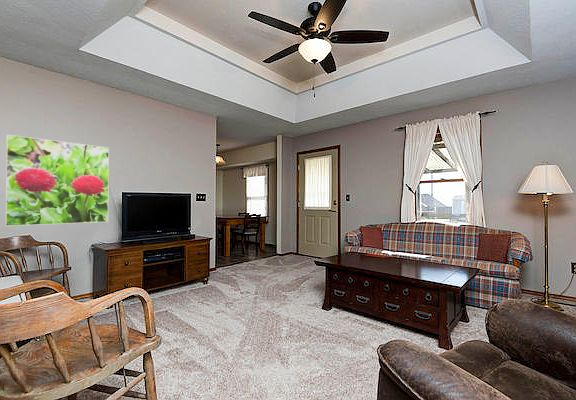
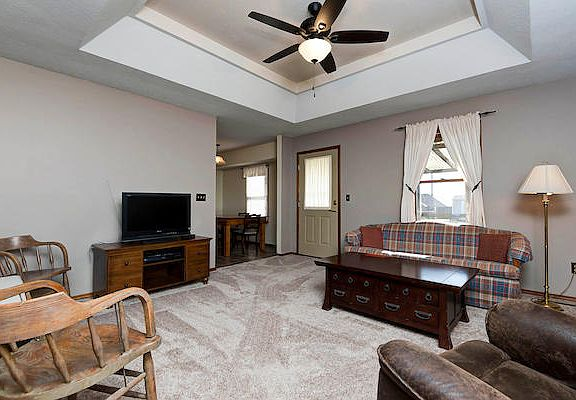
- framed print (62, 182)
